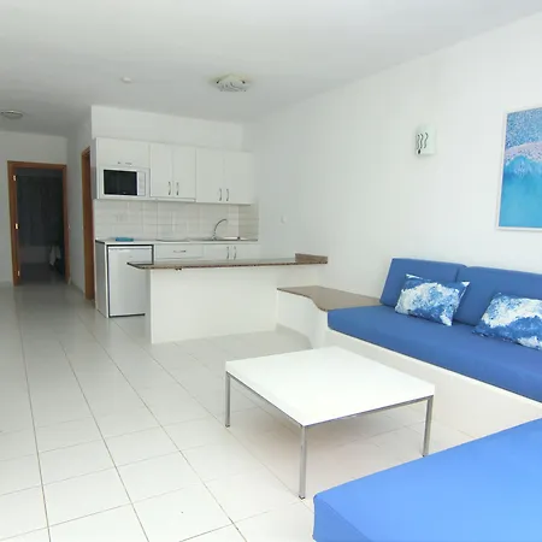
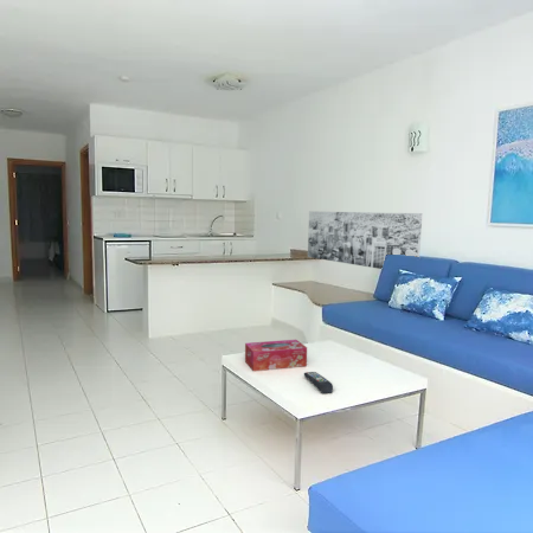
+ tissue box (275, 354)
+ remote control (317, 380)
+ wall art (355, 238)
